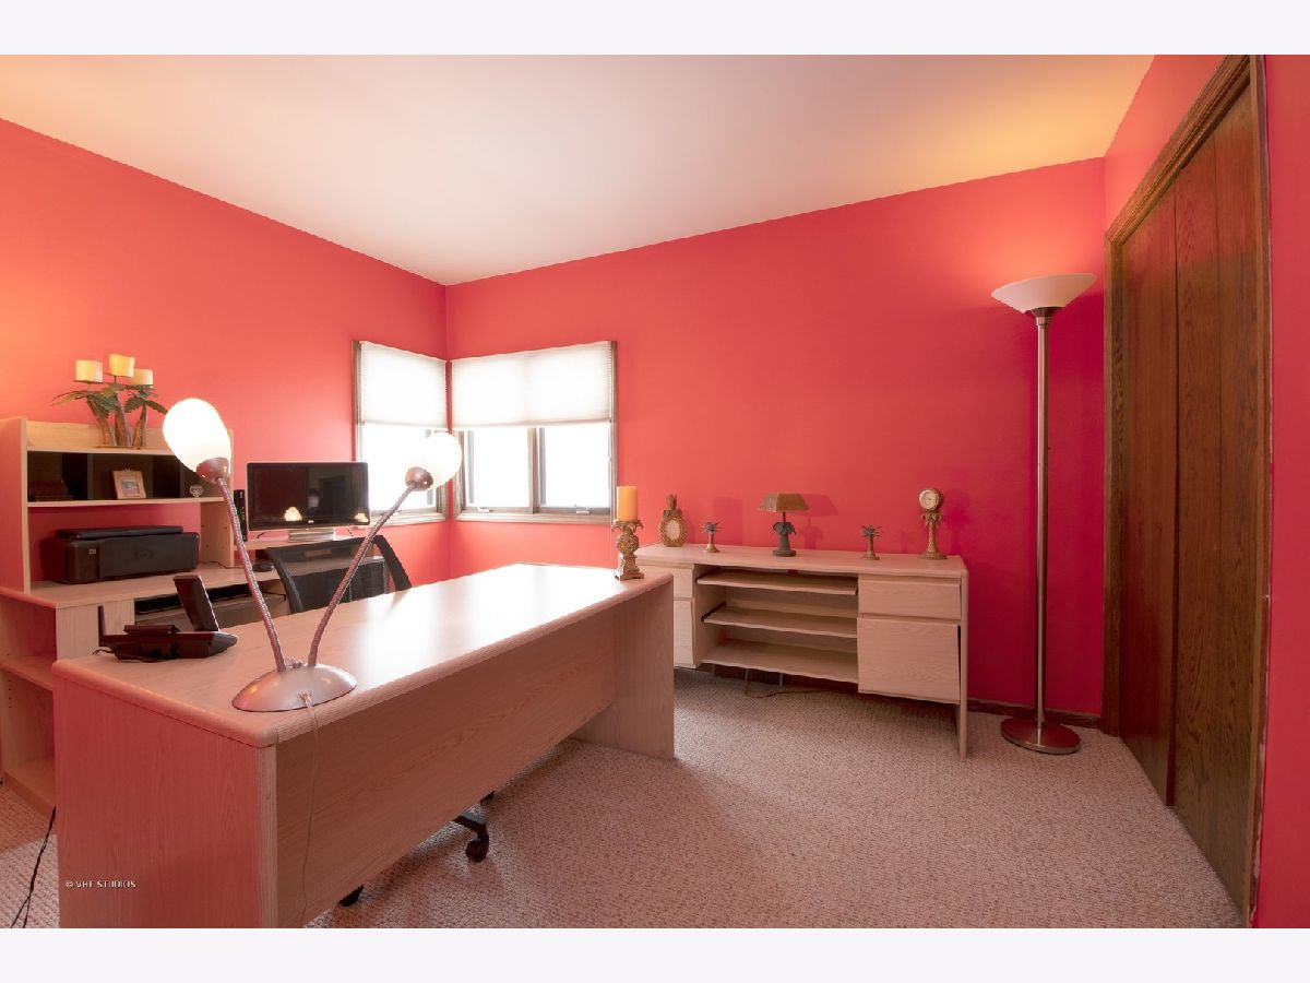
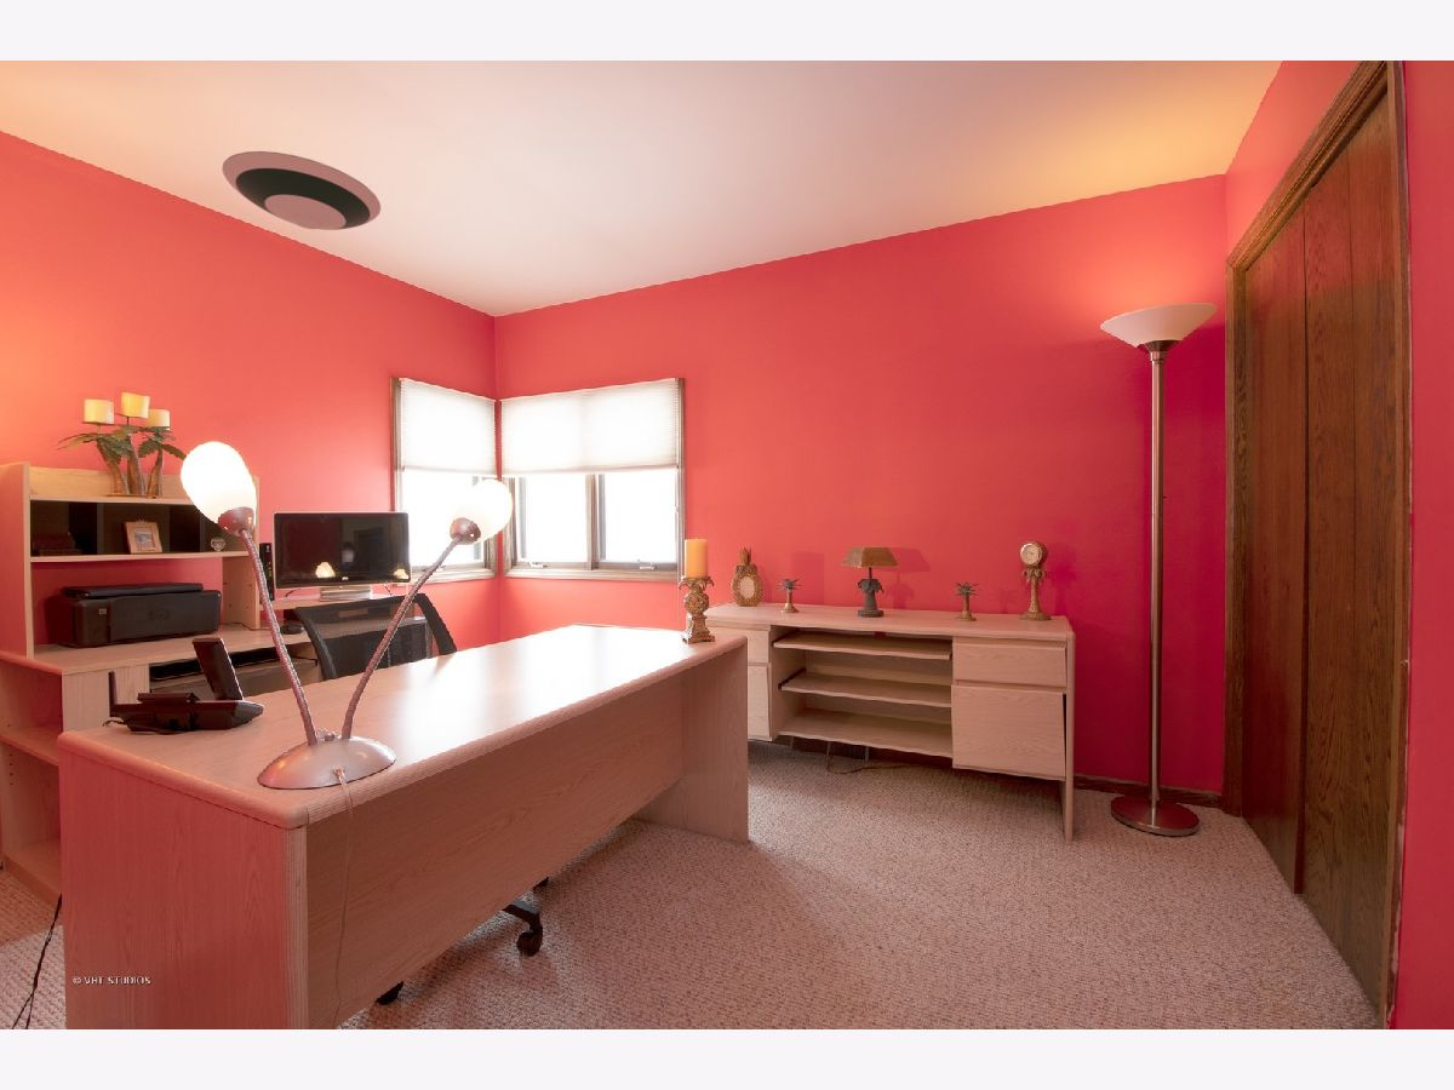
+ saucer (305, 207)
